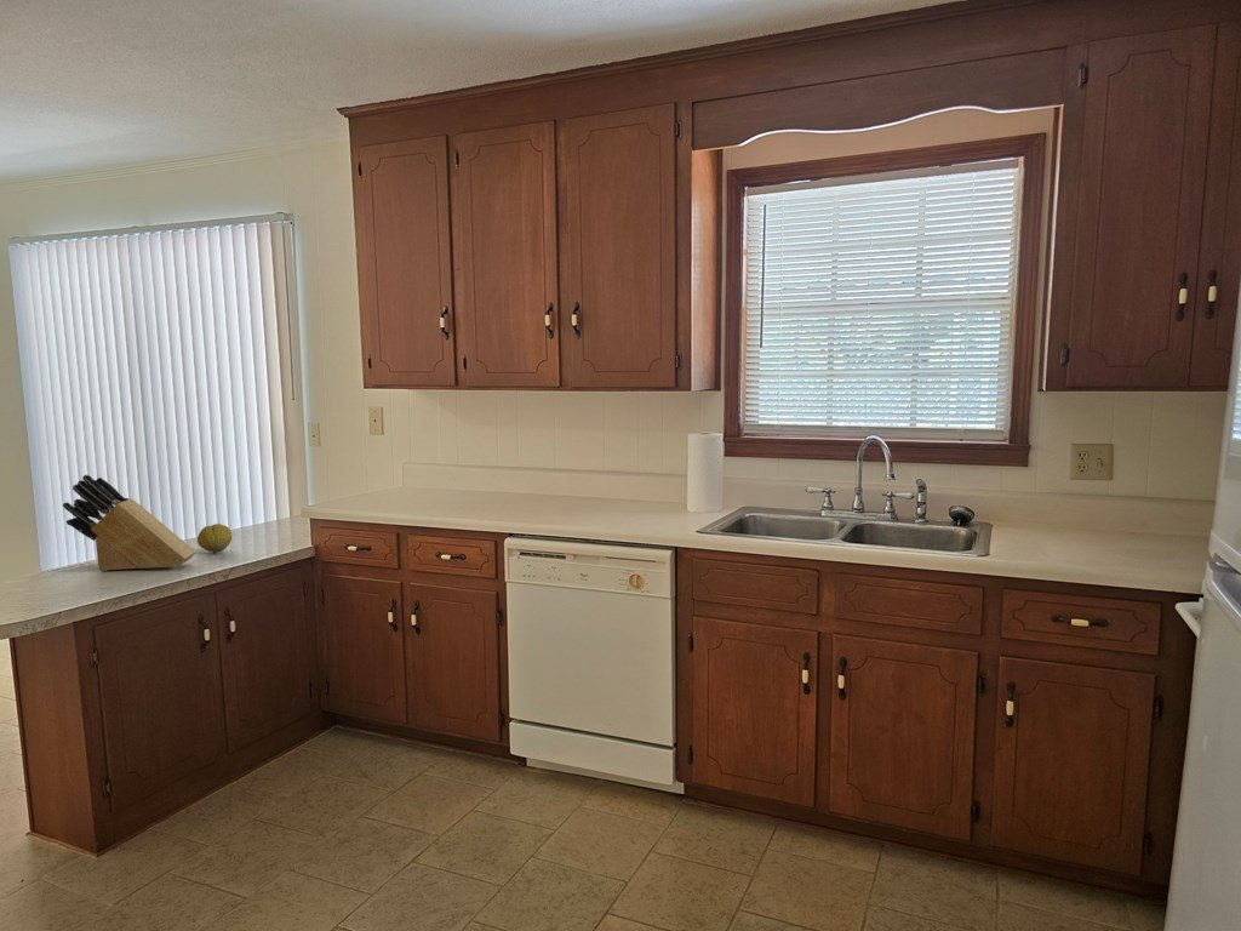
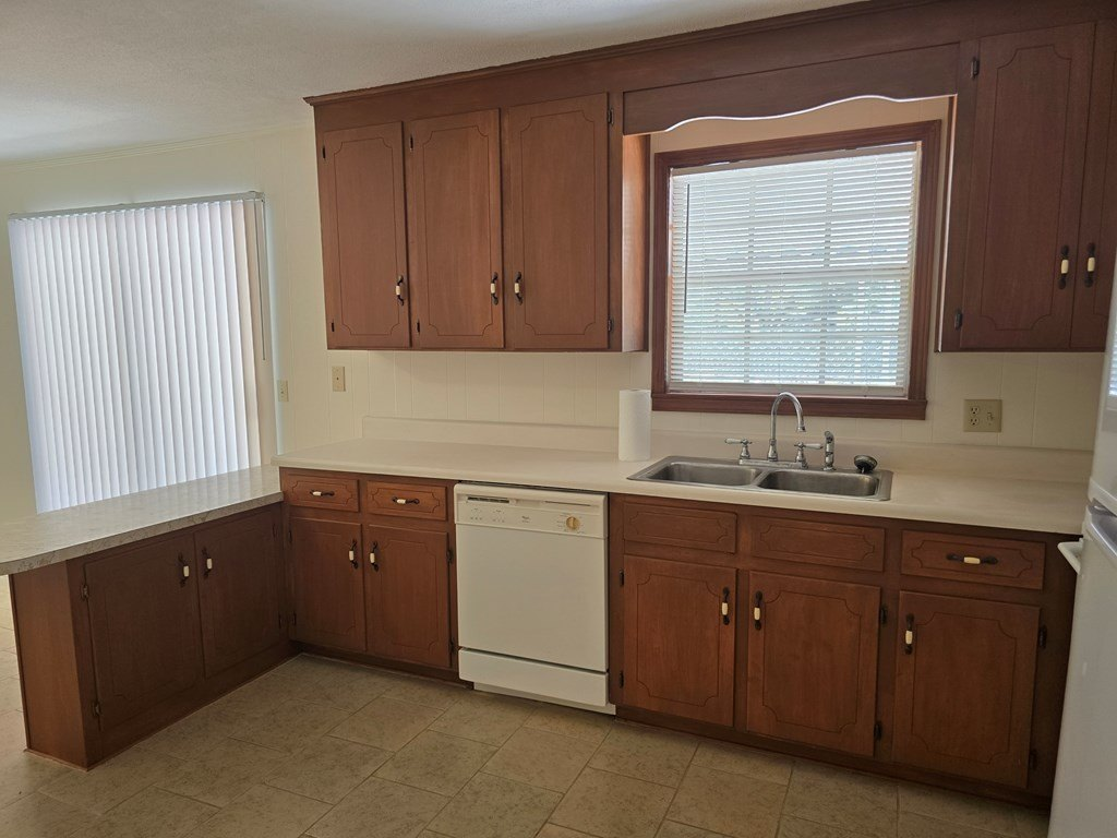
- fruit (215, 537)
- knife block (130, 520)
